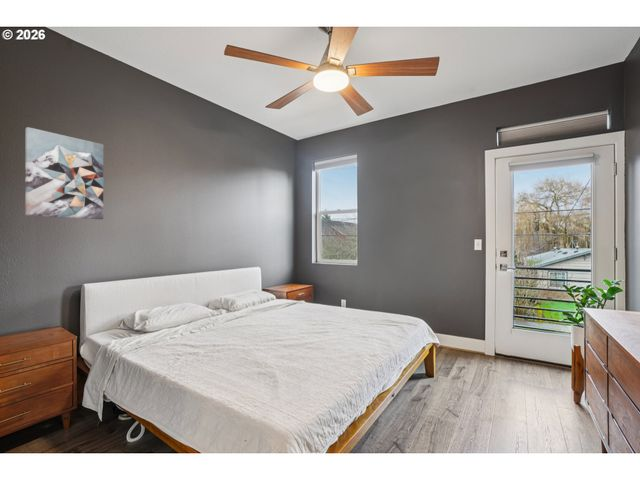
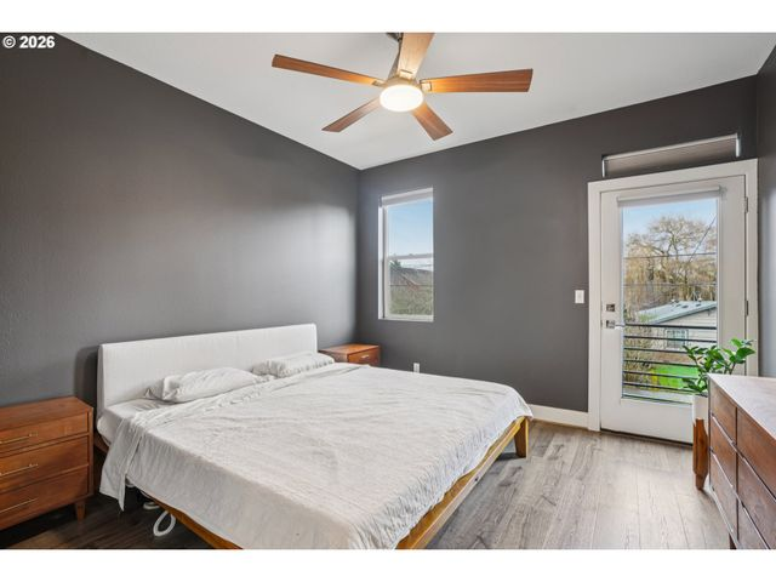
- wall art (67, 177)
